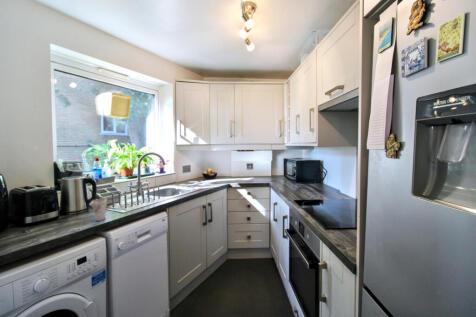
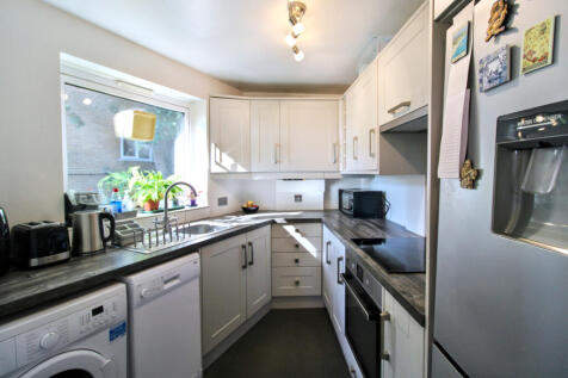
- cup (99, 210)
